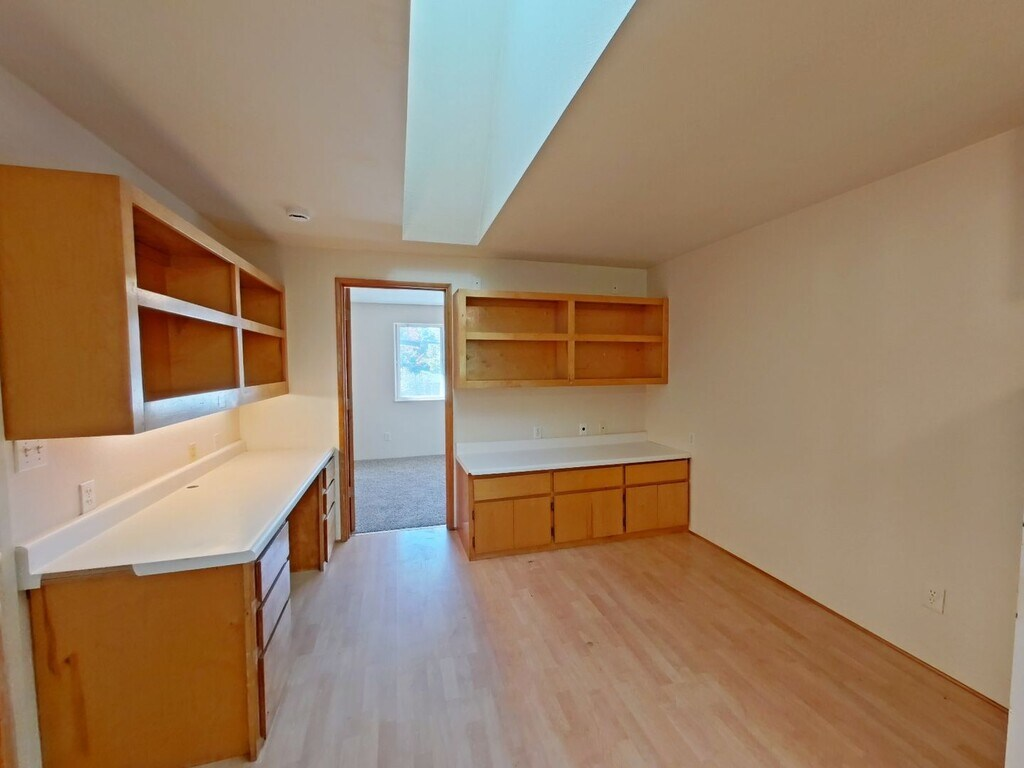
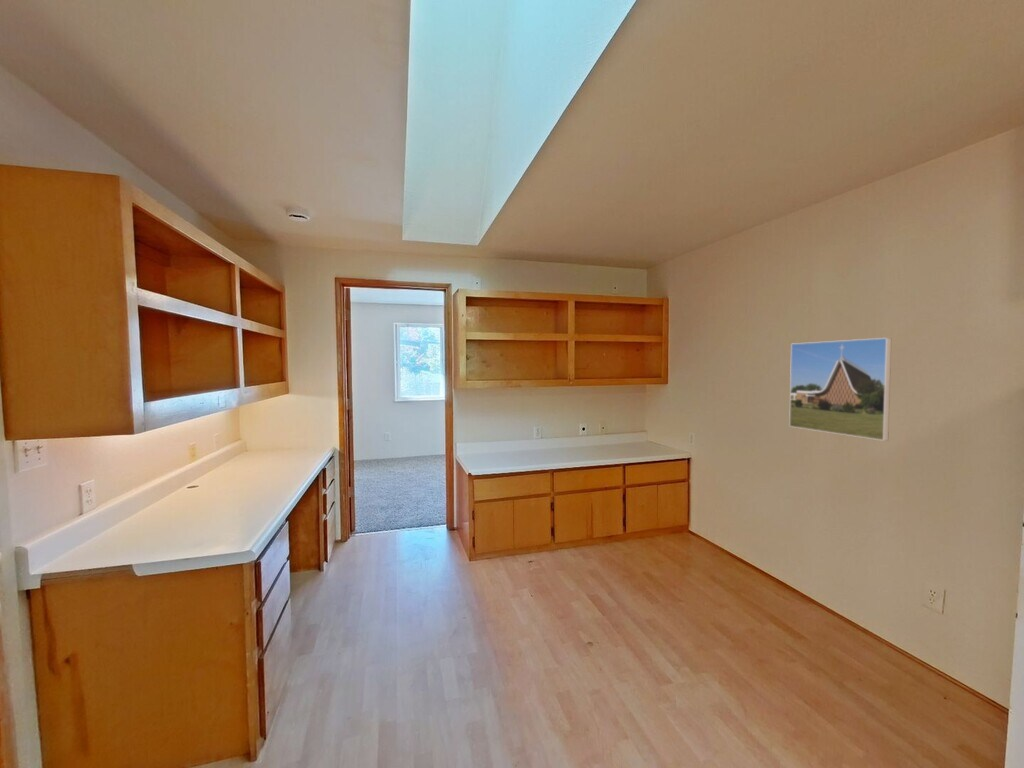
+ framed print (834, 387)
